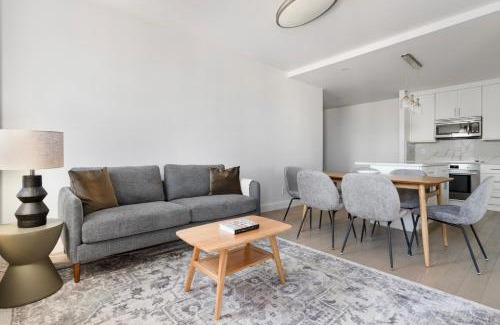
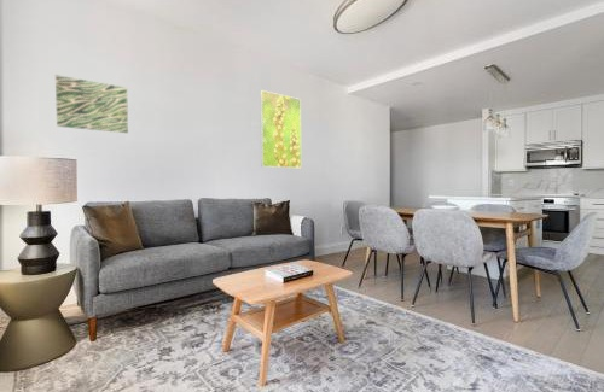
+ wall art (93, 105)
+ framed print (281, 130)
